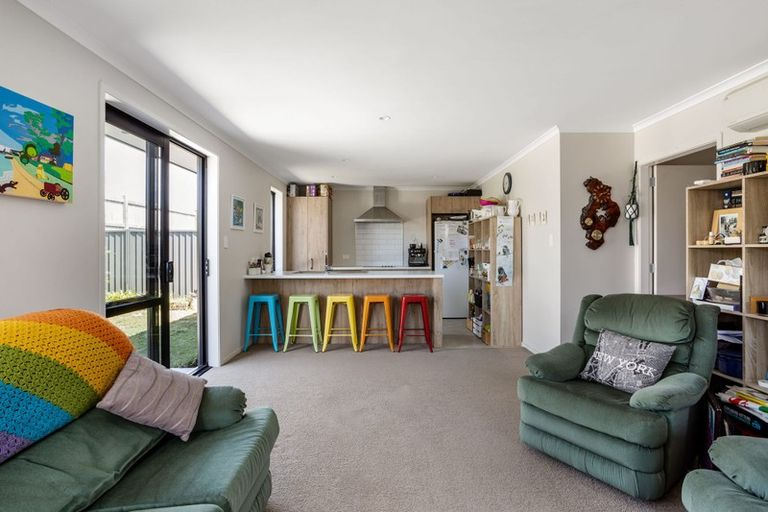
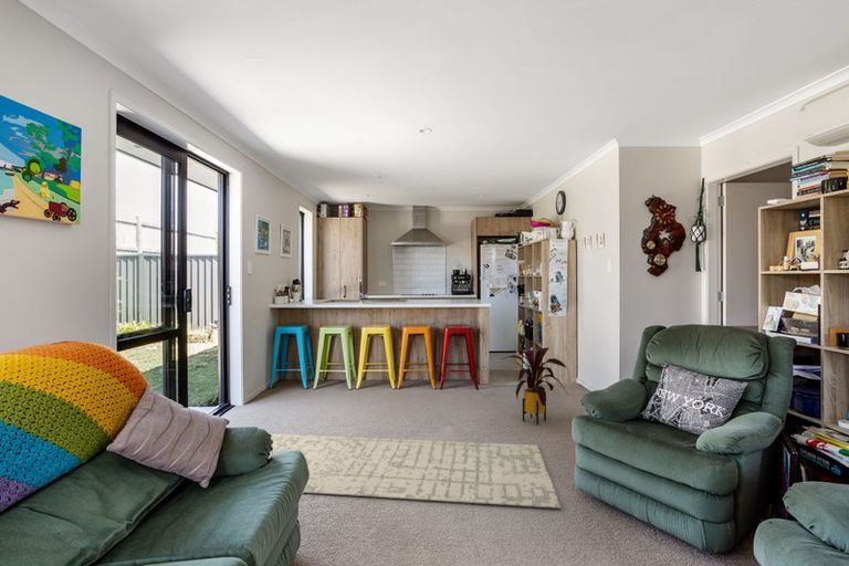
+ rug (350, 461)
+ house plant (532, 384)
